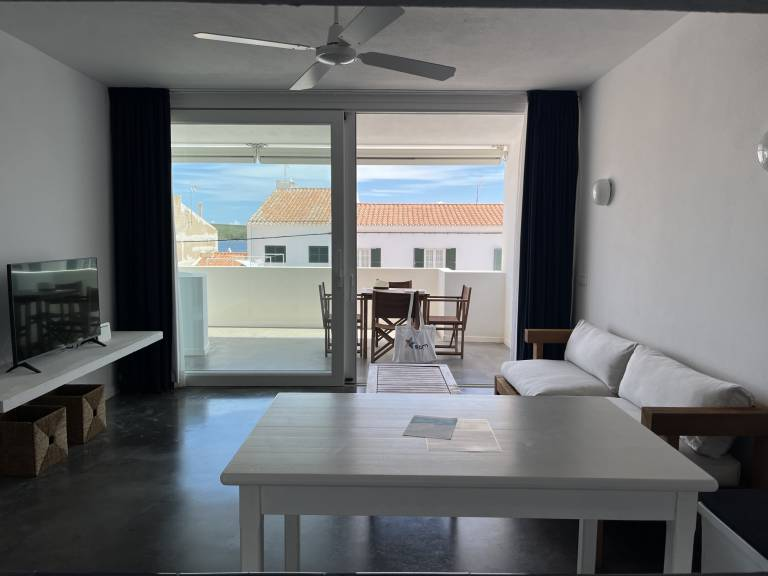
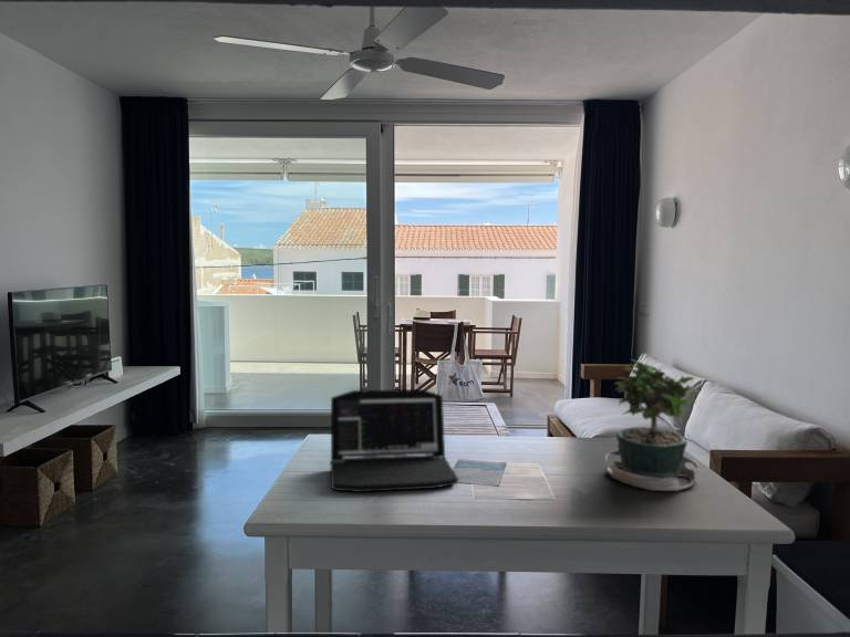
+ laptop (391, 437)
+ potted plant (649, 416)
